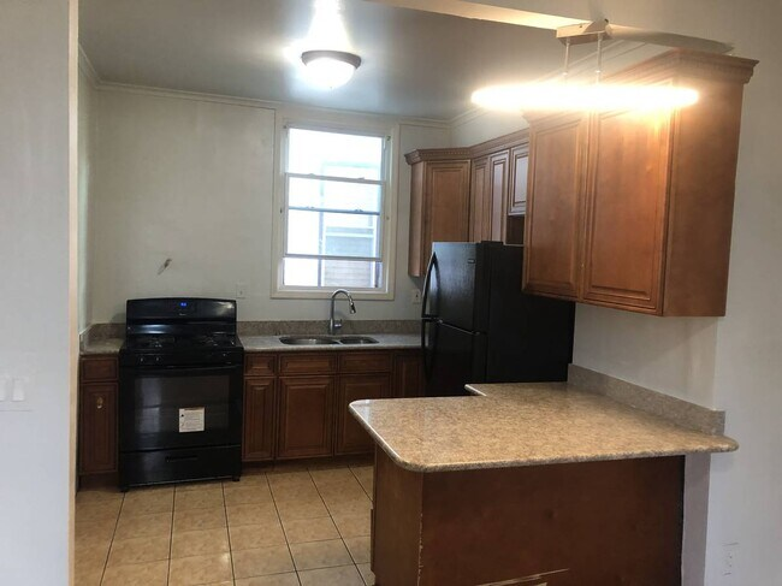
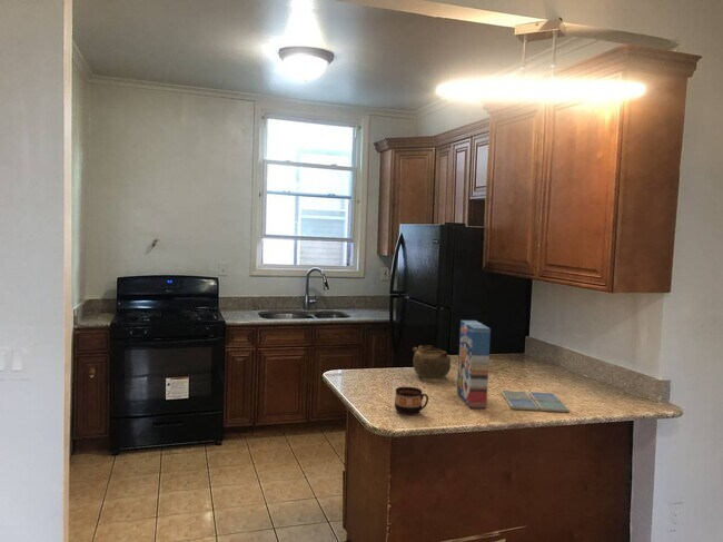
+ cereal box (473, 362)
+ drink coaster (533, 401)
+ cup (408, 401)
+ teapot (429, 362)
